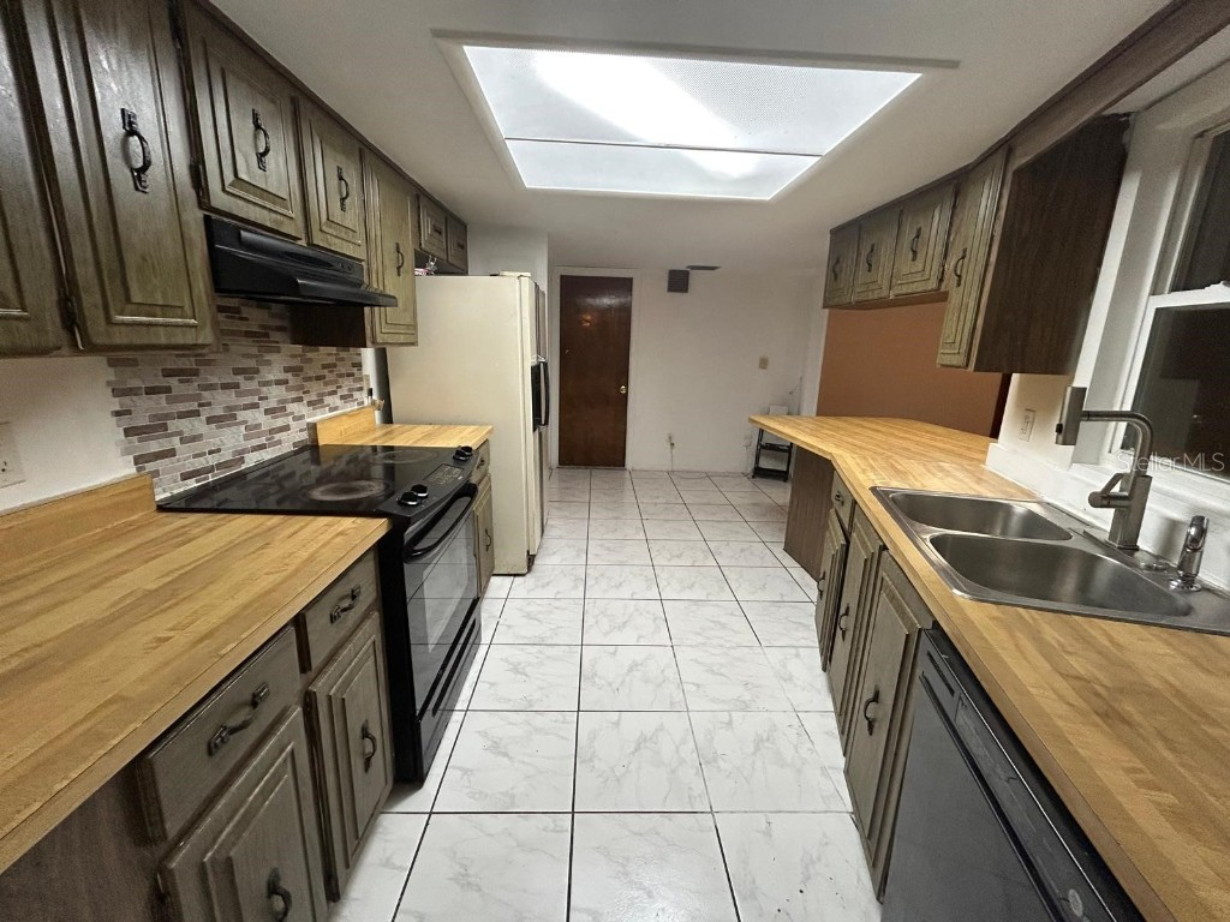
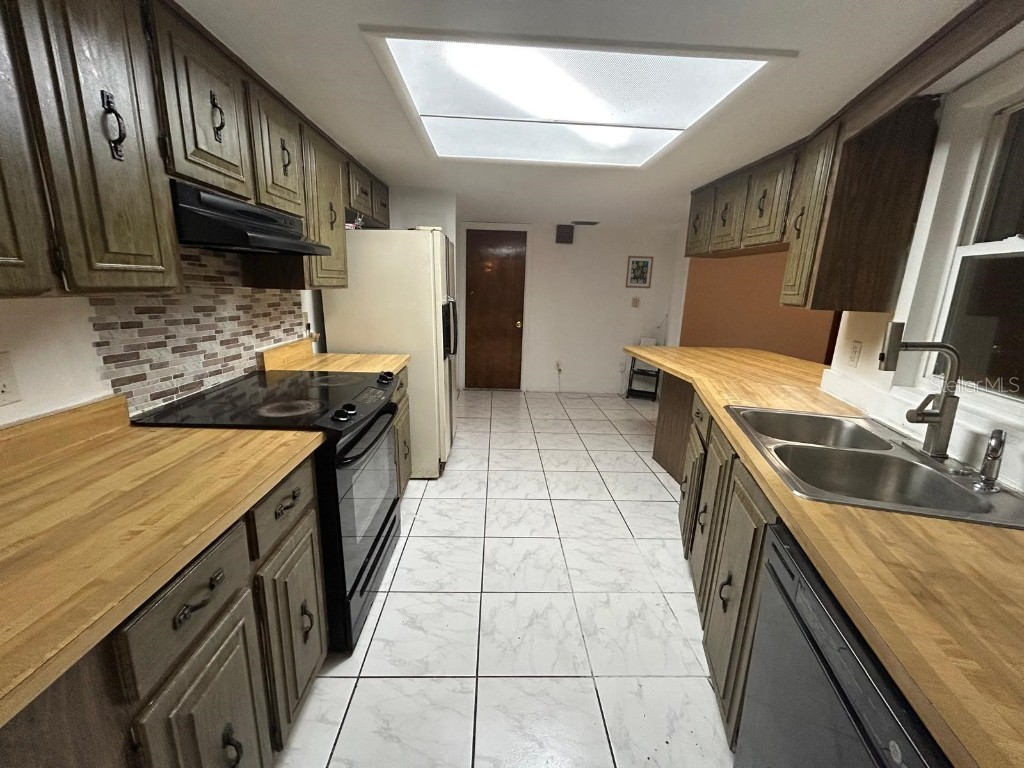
+ wall art (639, 272)
